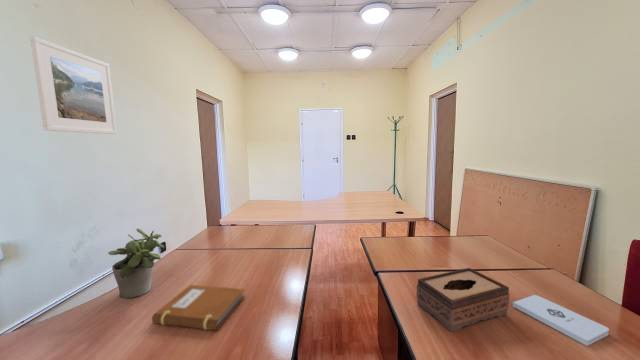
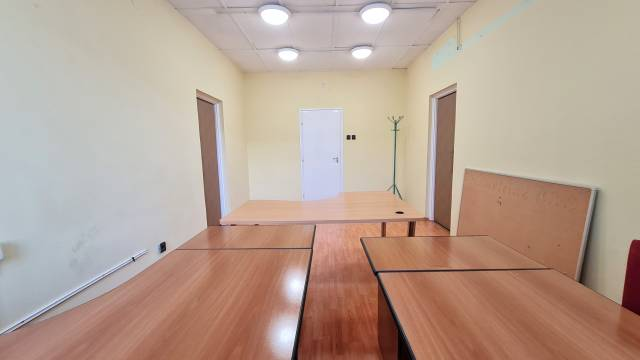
- notepad (557, 316)
- notebook (200, 305)
- tissue box (461, 296)
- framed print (80, 93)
- potted plant (143, 261)
